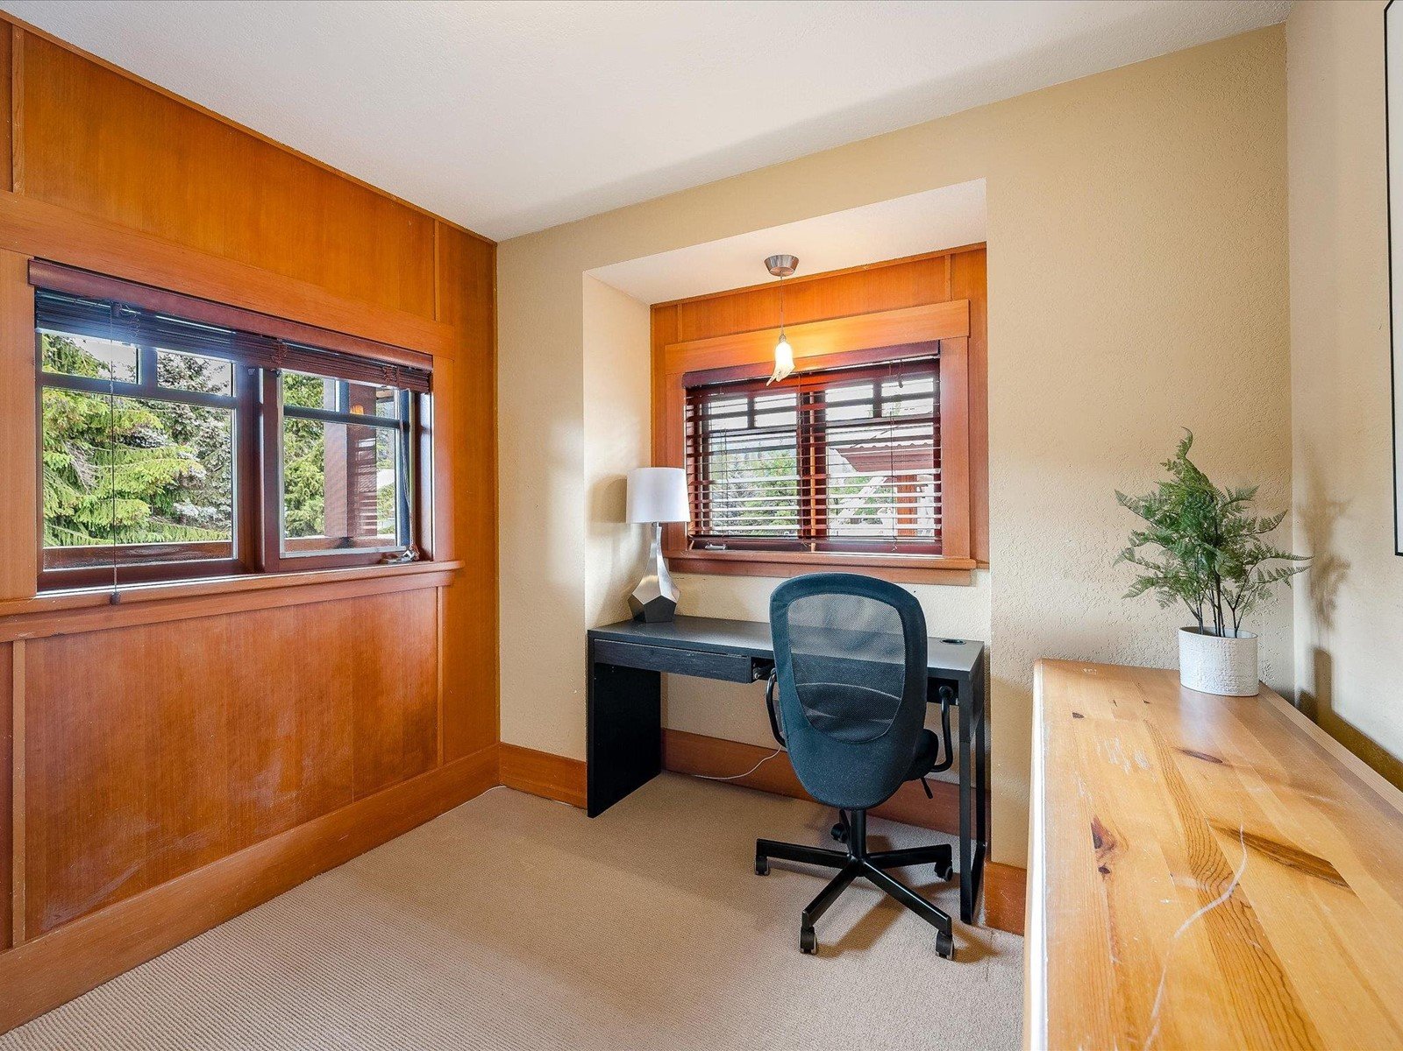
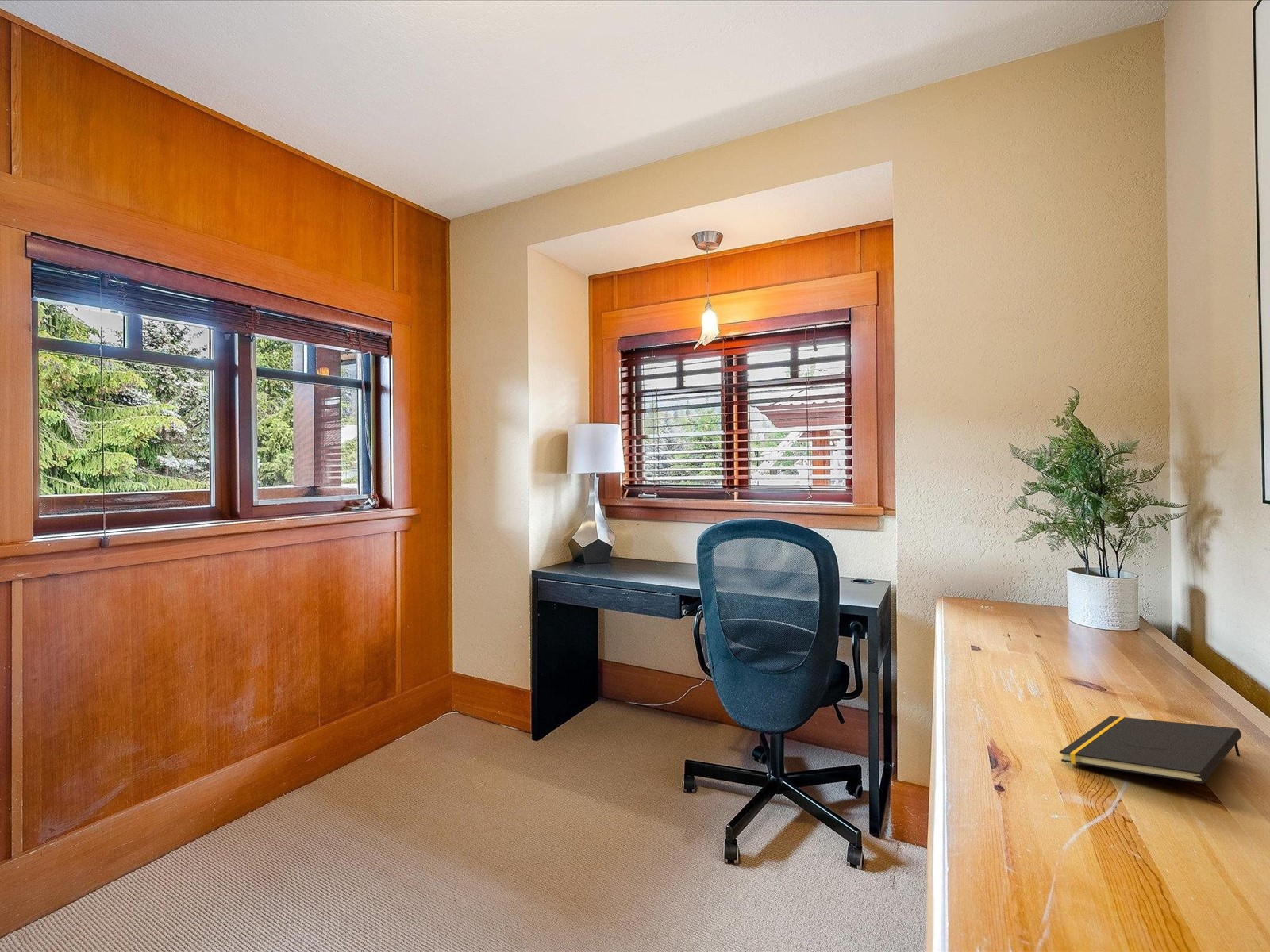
+ notepad (1150, 745)
